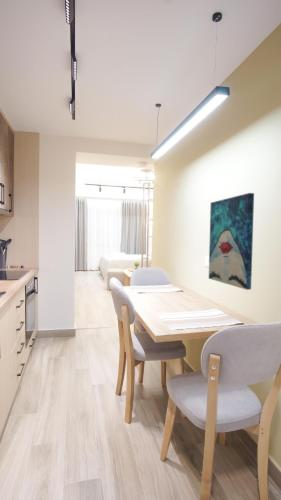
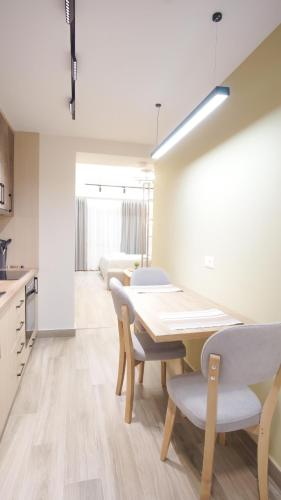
- wall art (228, 241)
